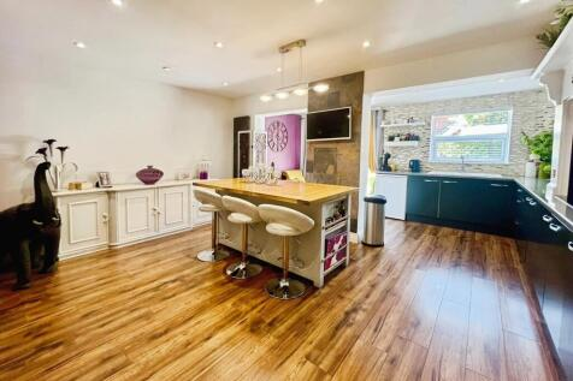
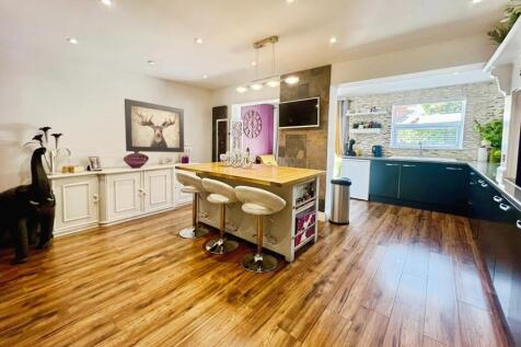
+ wall art (157, 128)
